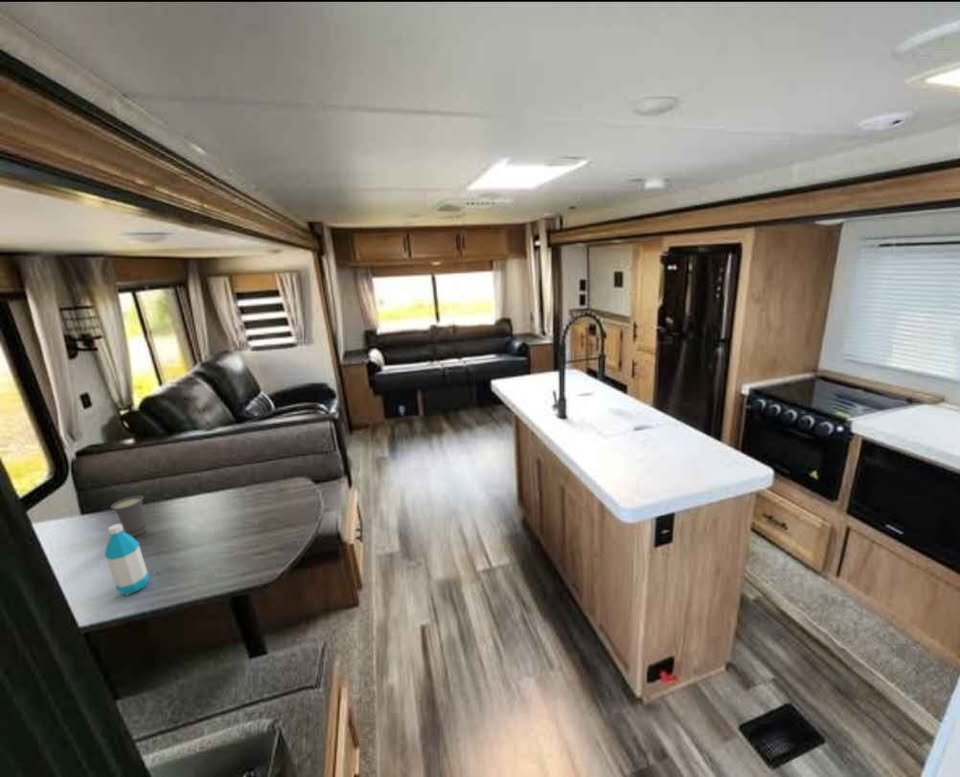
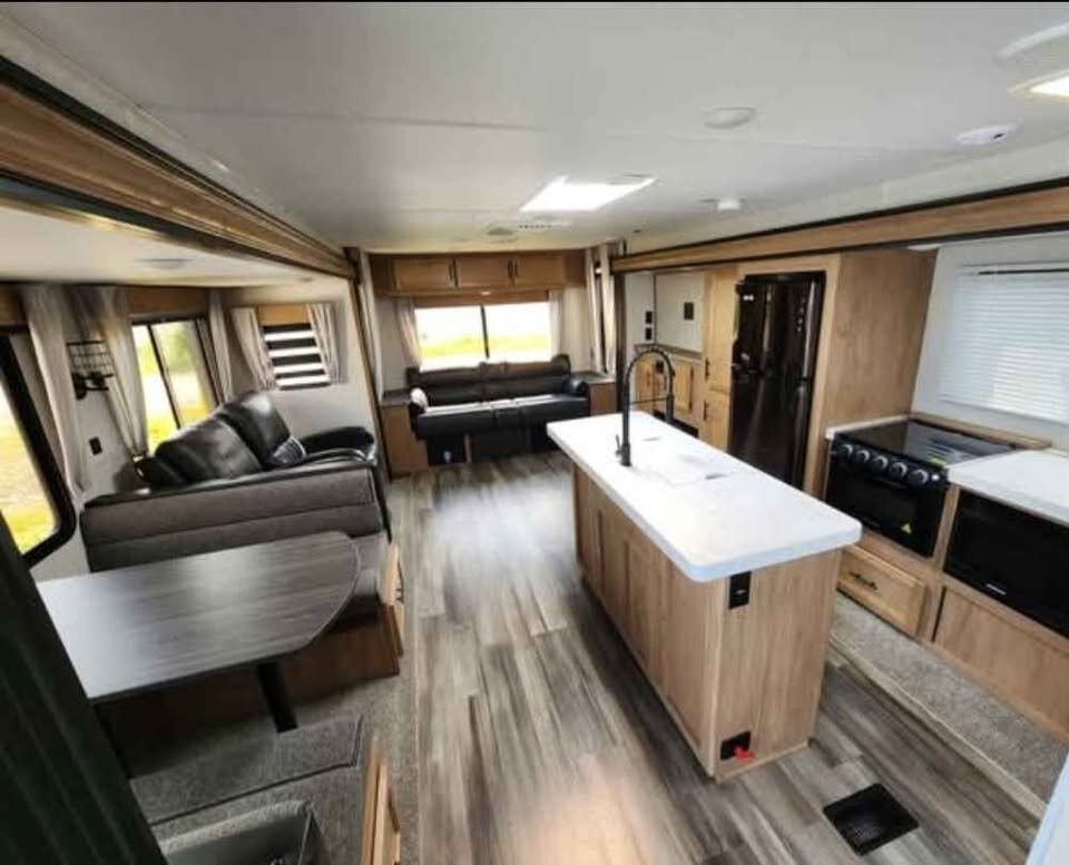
- cup (132, 517)
- water bottle (125, 558)
